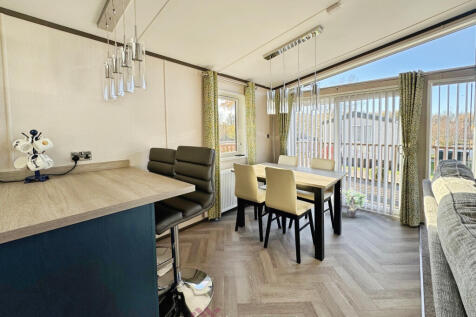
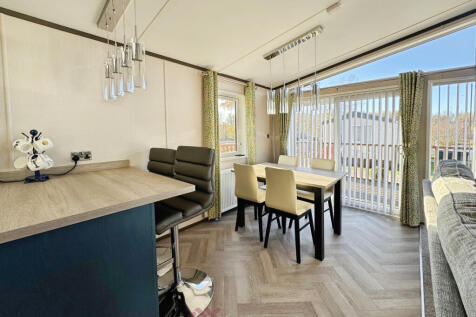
- potted plant (352, 202)
